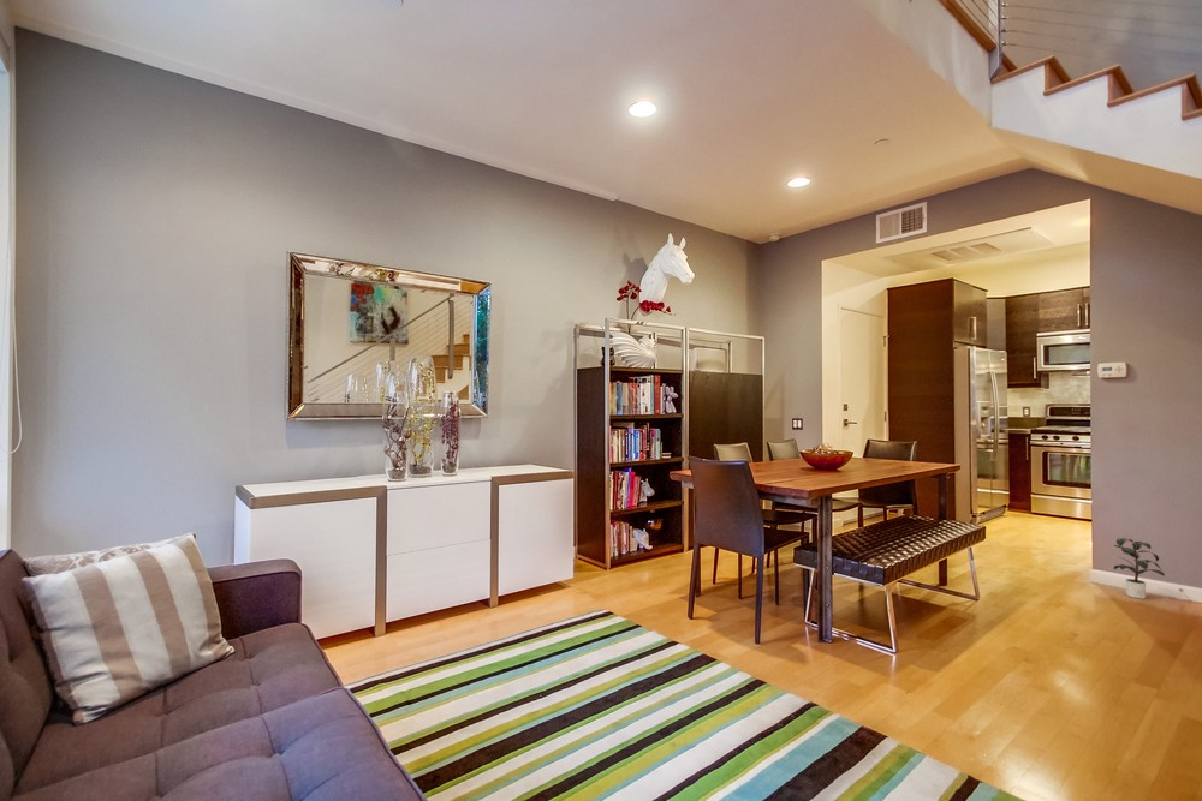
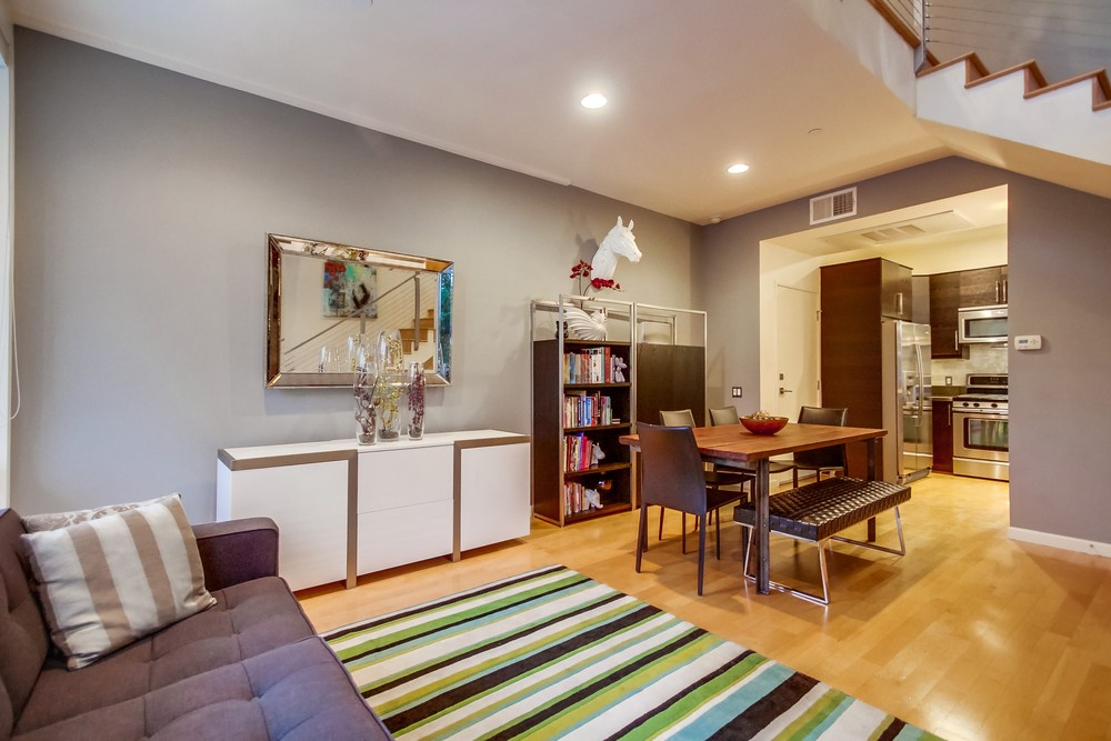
- potted plant (1142, 567)
